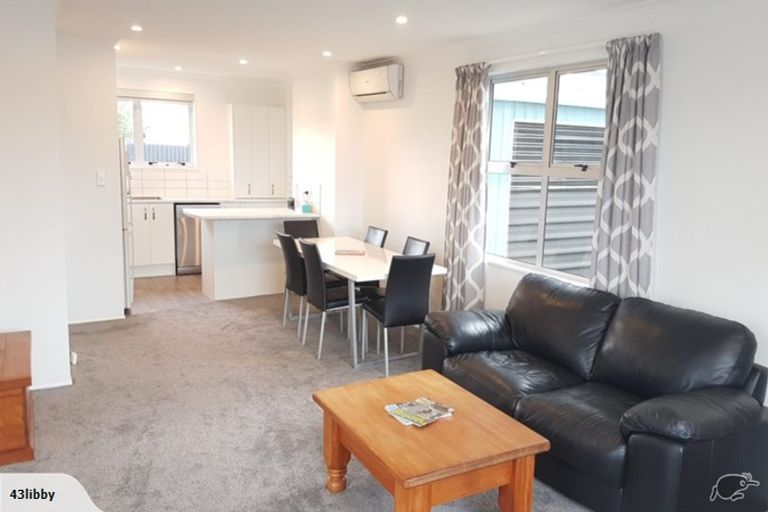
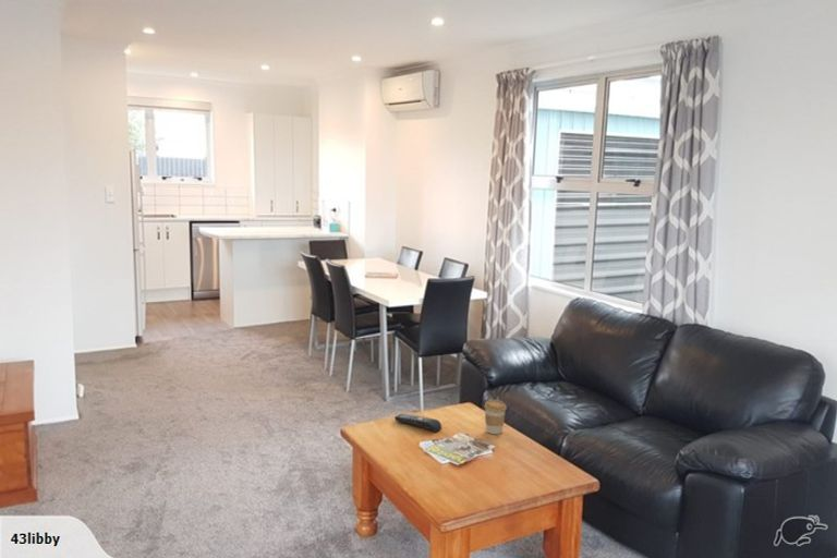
+ remote control (417, 421)
+ coffee cup (495, 416)
